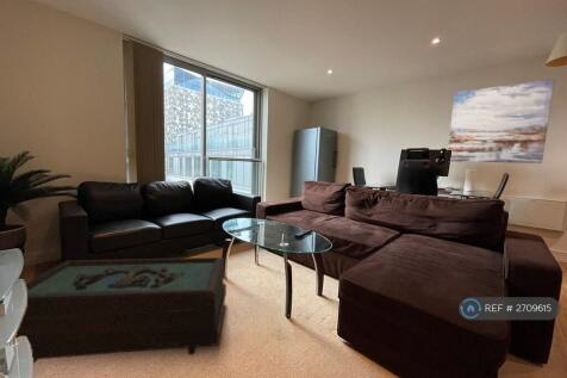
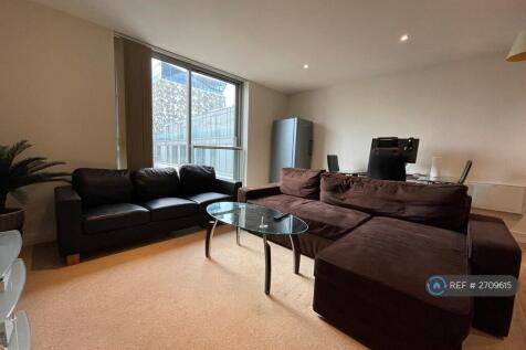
- coffee table (132, 300)
- wall art (494, 124)
